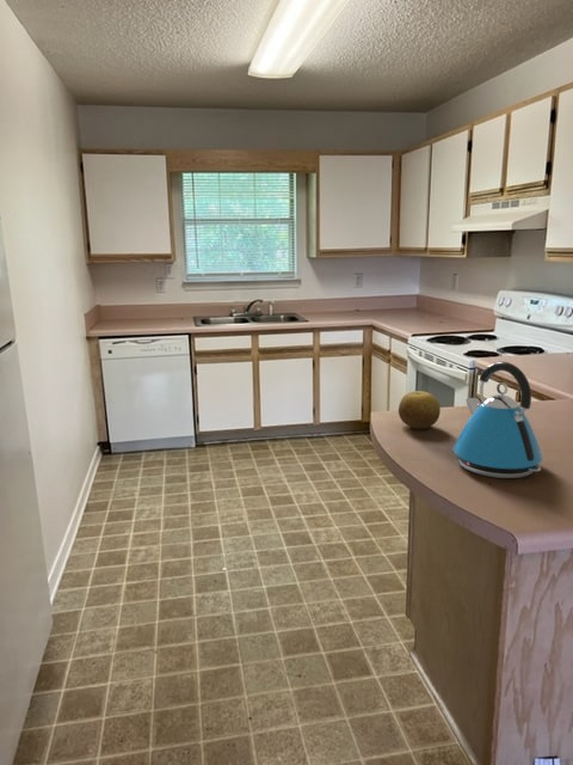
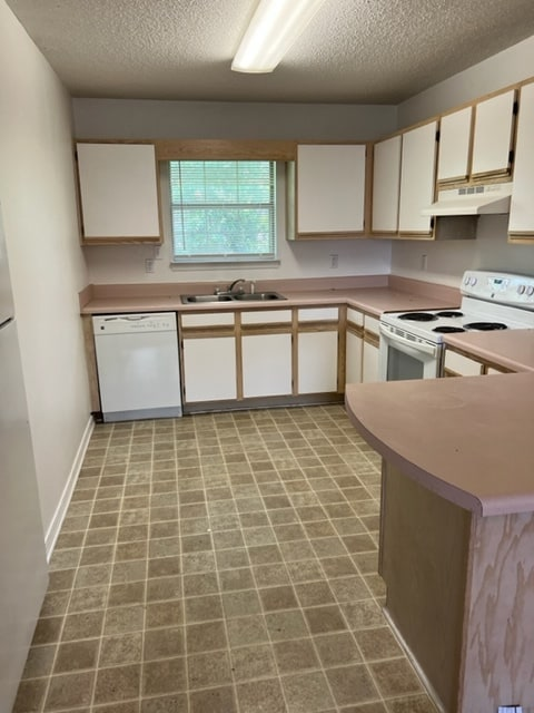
- fruit (419, 409)
- kettle (501, 415)
